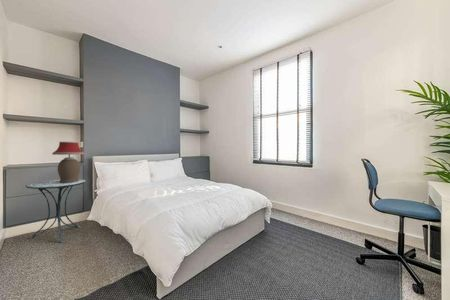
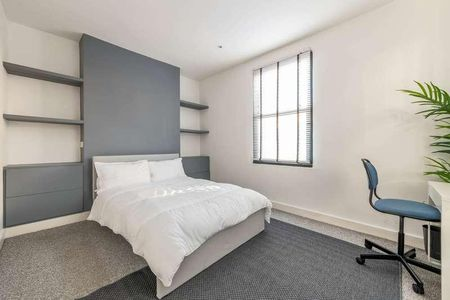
- table lamp (69, 161)
- side table (58, 208)
